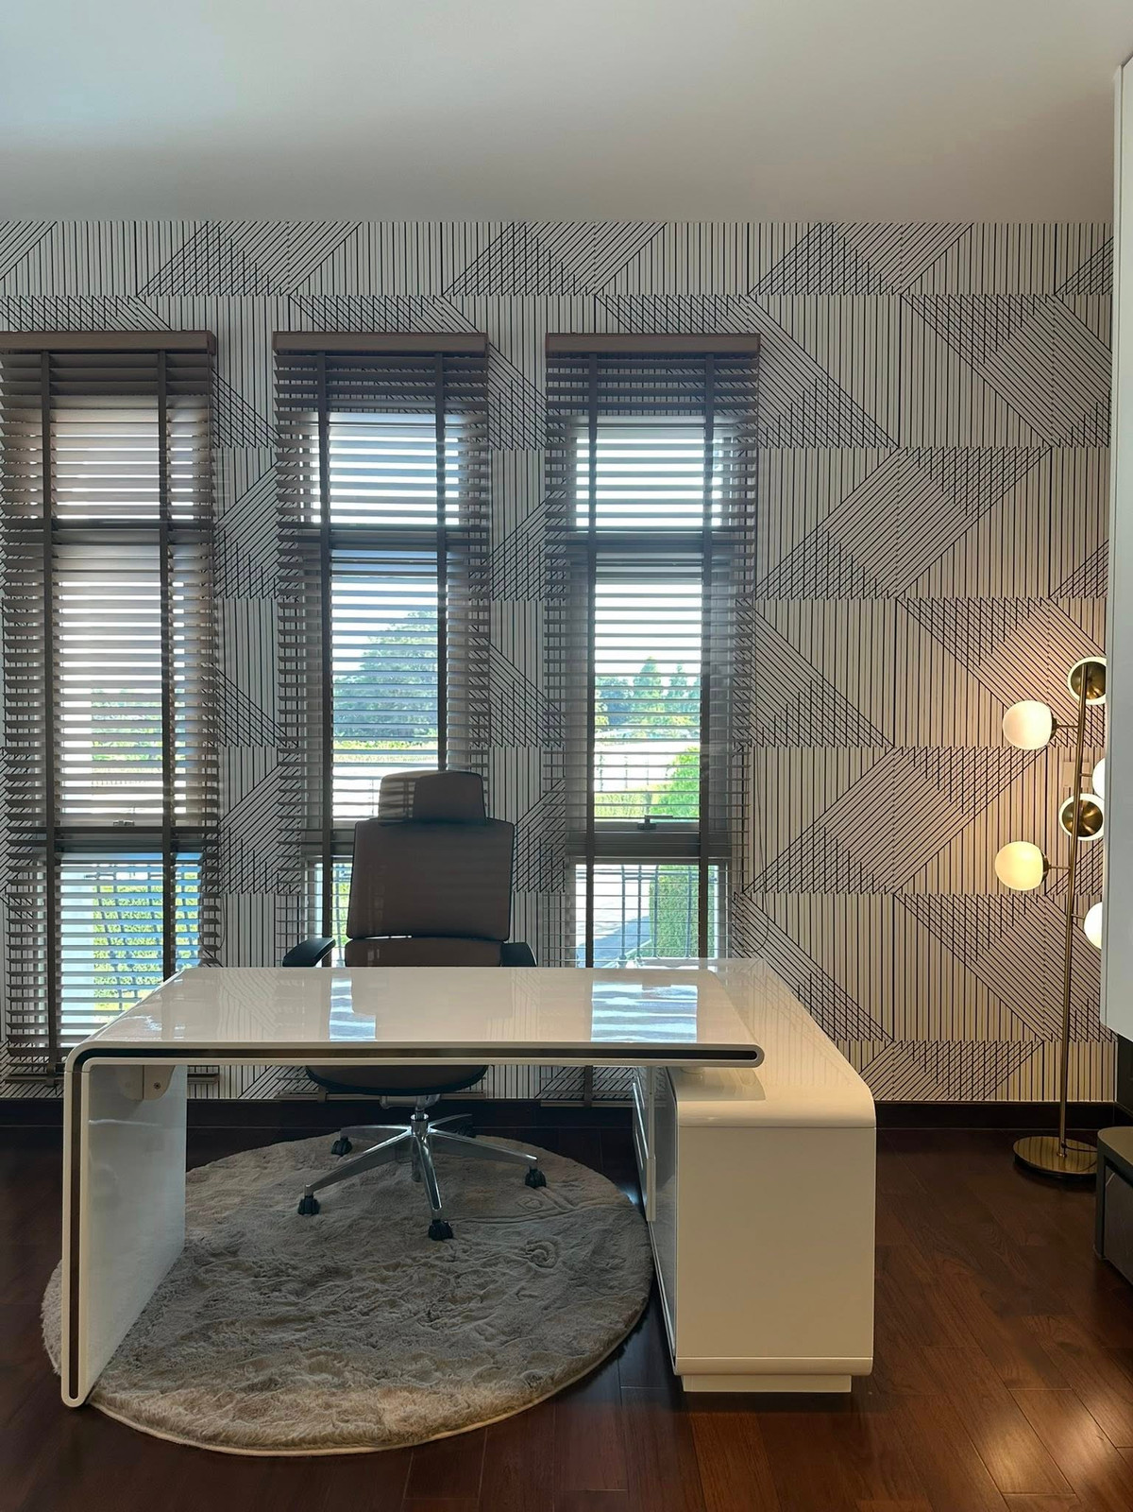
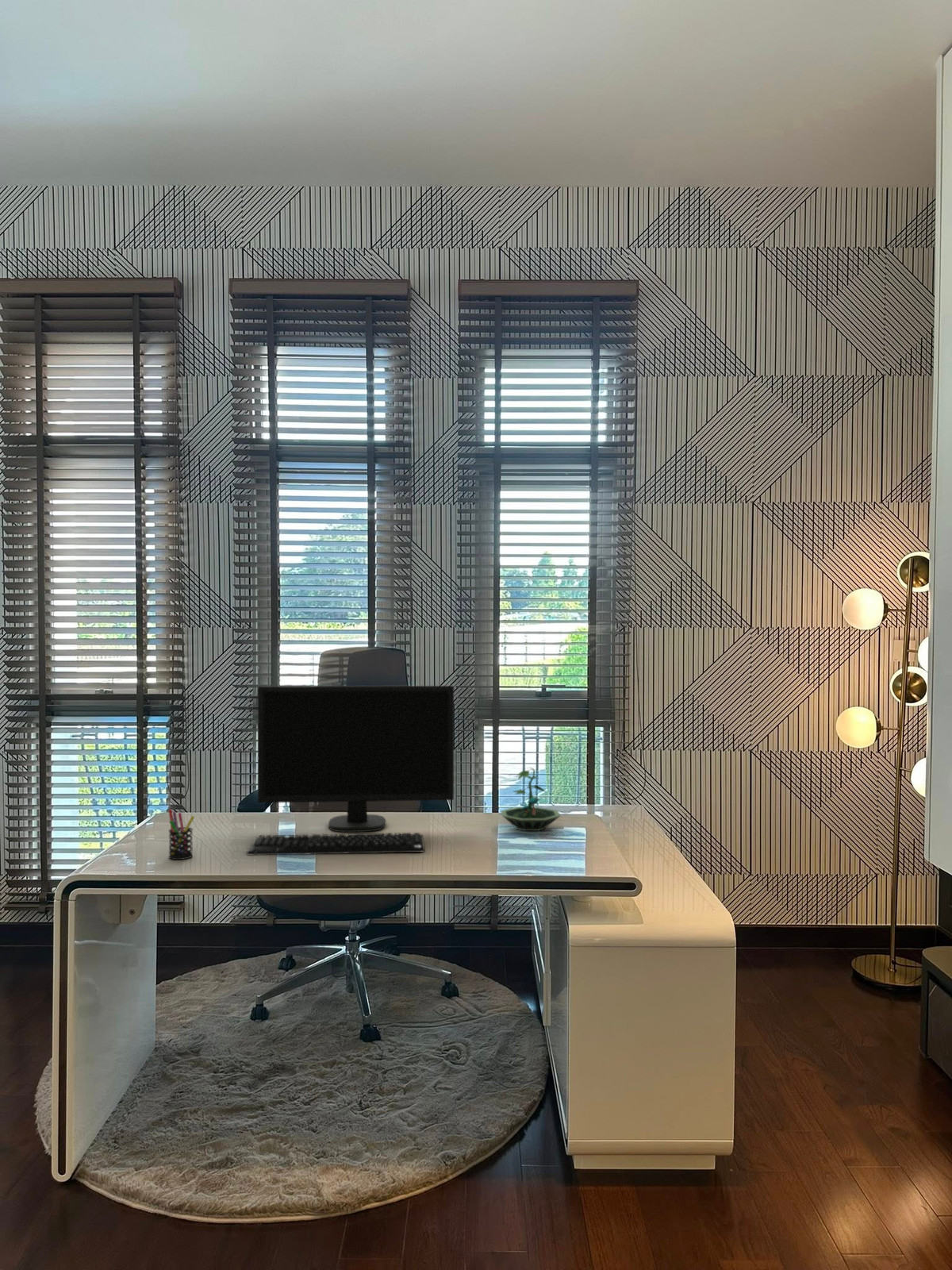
+ terrarium (531, 779)
+ monitor (357, 755)
+ pen holder (178, 833)
+ keyboard (338, 843)
